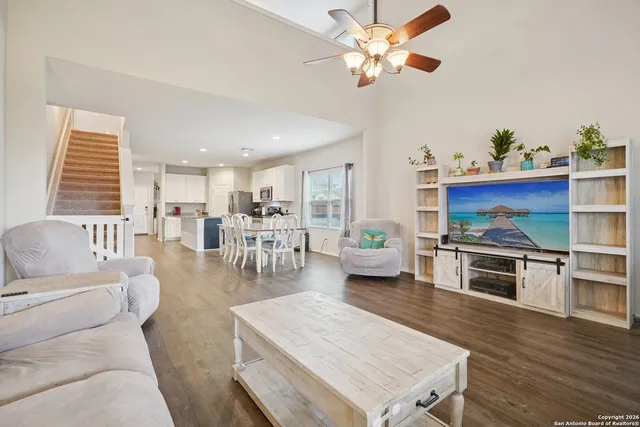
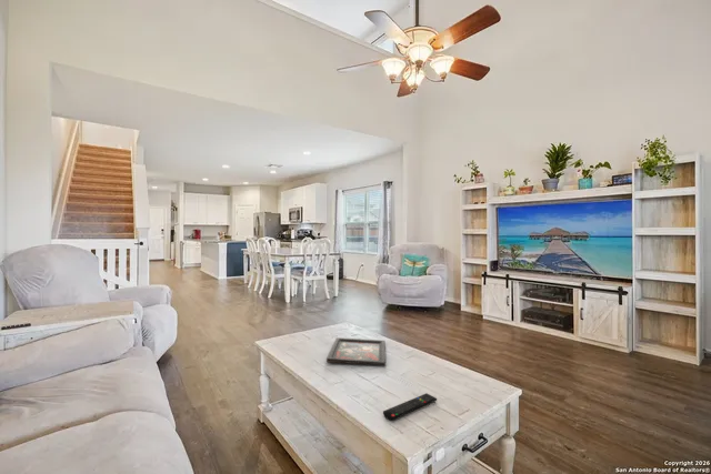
+ decorative tray (358, 350)
+ remote control (410, 406)
